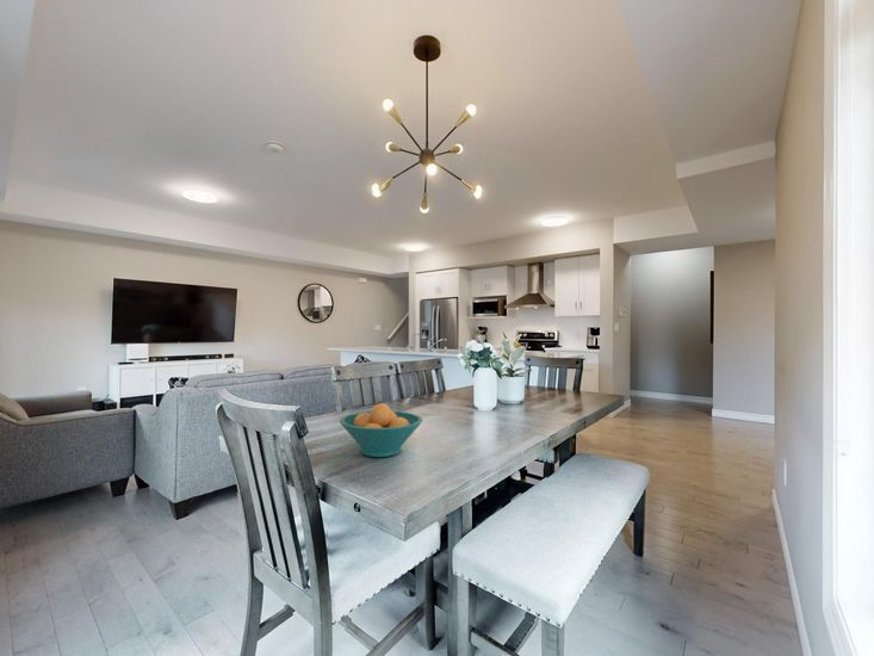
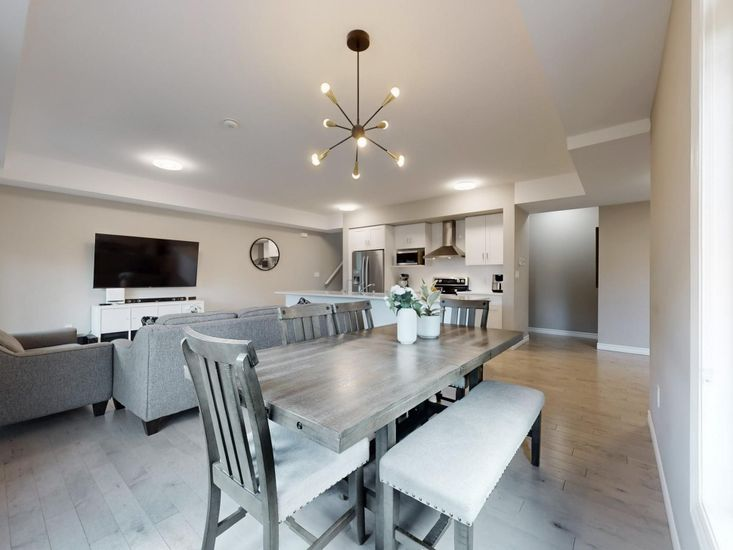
- fruit bowl (380, 427)
